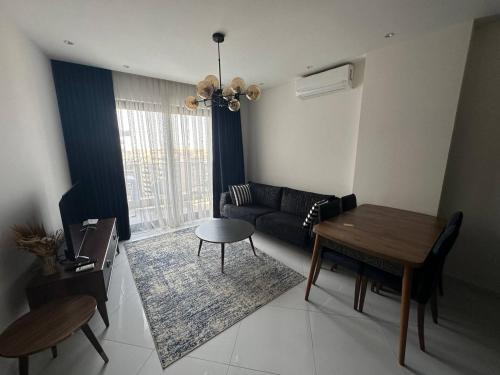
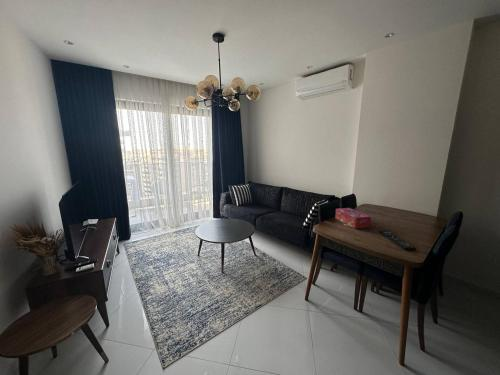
+ tissue box (351, 217)
+ remote control (395, 238)
